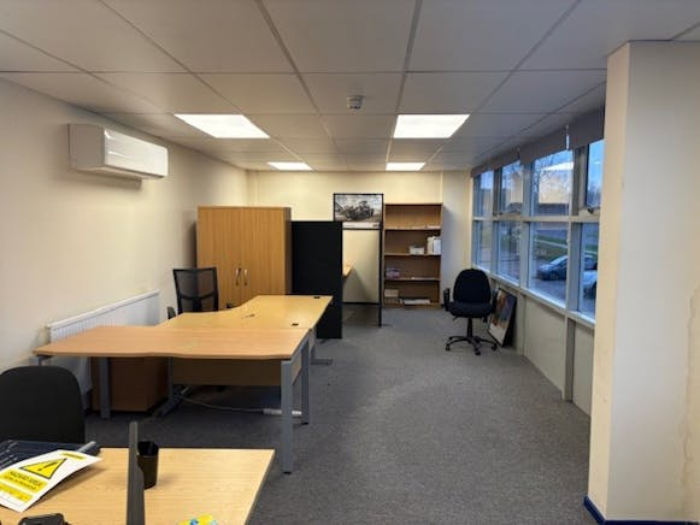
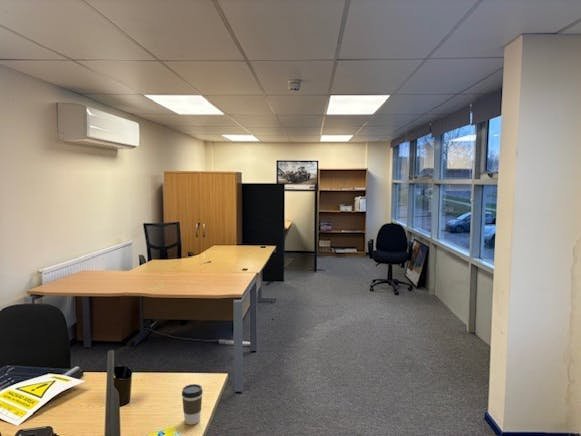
+ coffee cup (192, 404)
